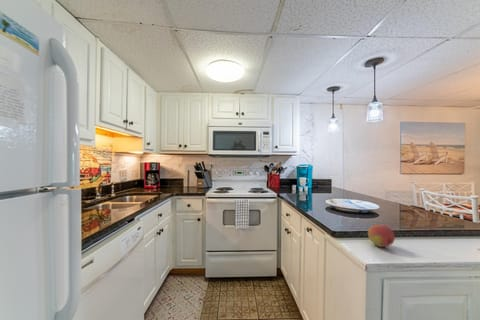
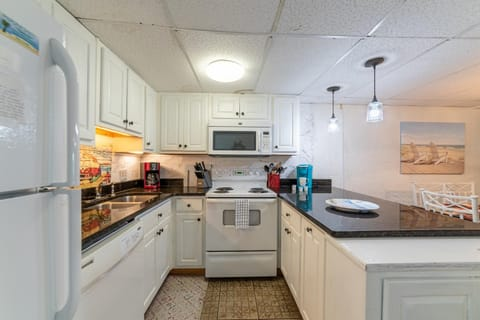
- fruit (380, 235)
